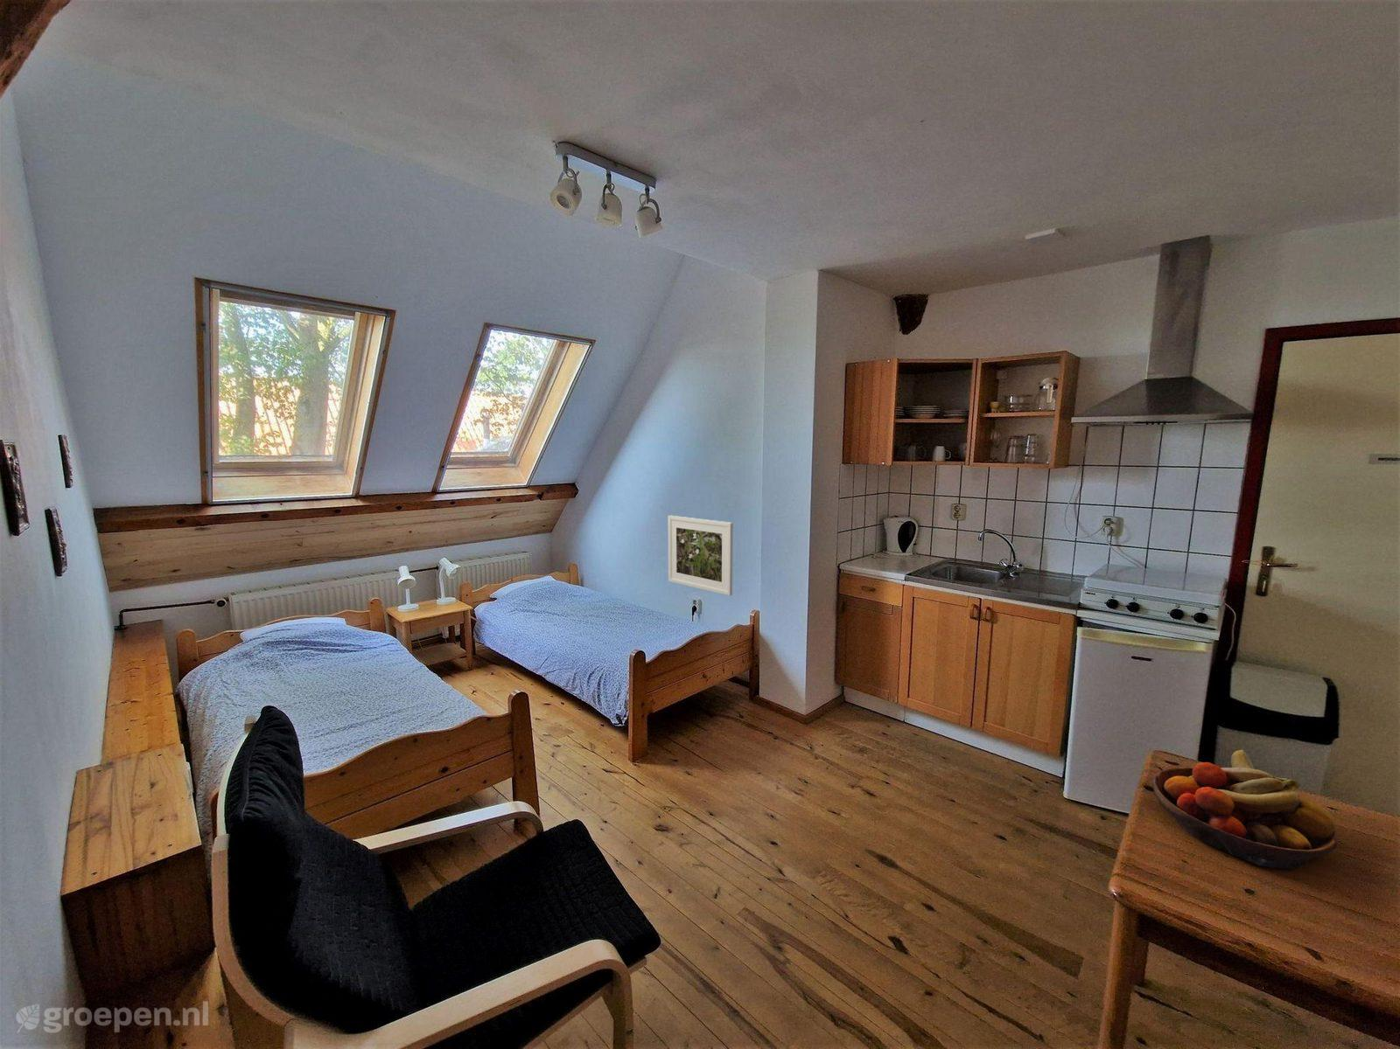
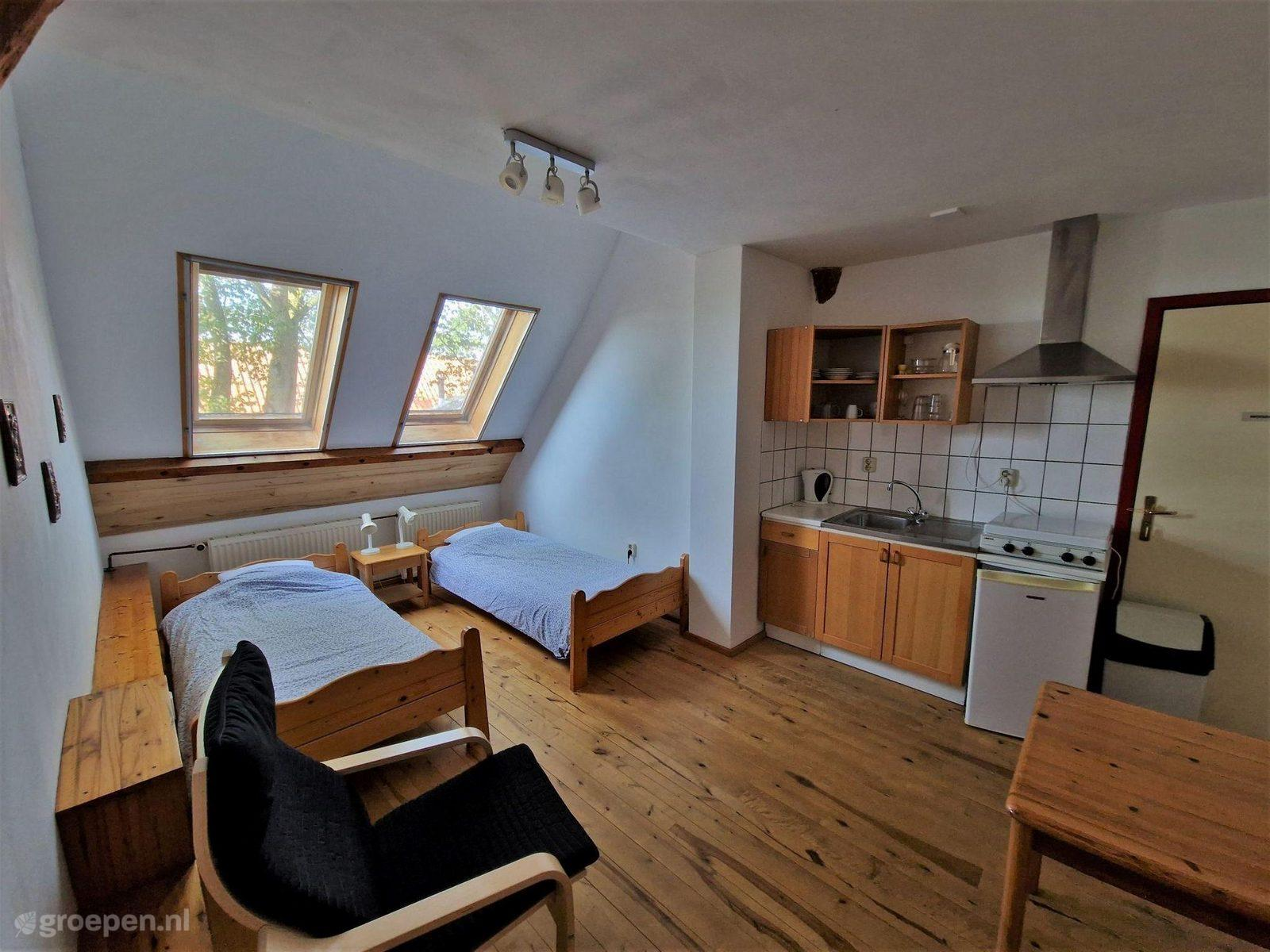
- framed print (698, 553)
- fruit bowl (1237, 798)
